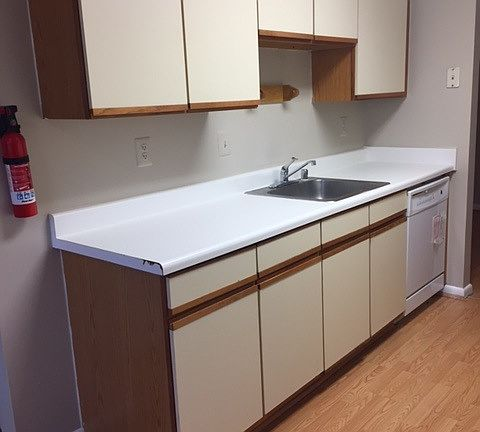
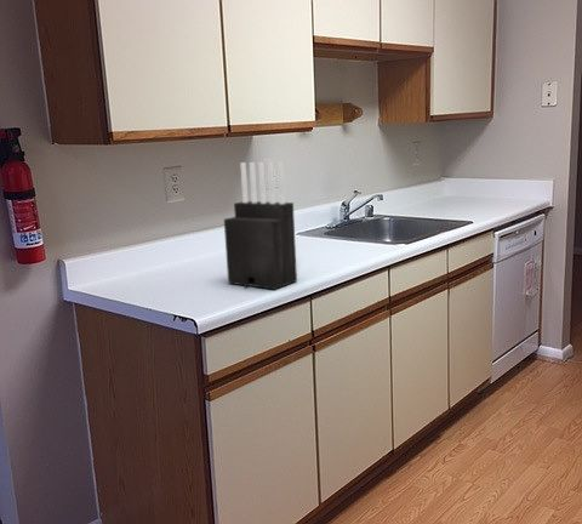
+ knife block (256, 224)
